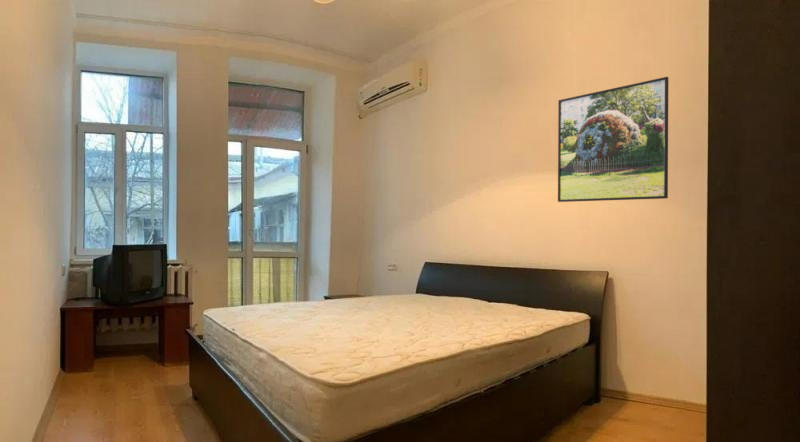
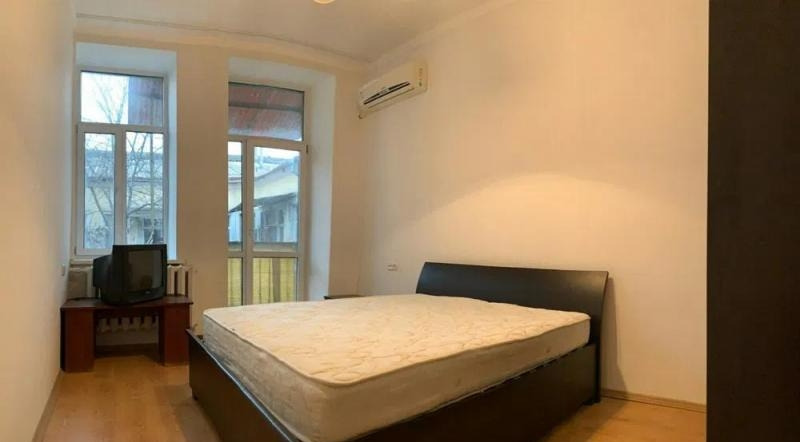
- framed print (608, 144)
